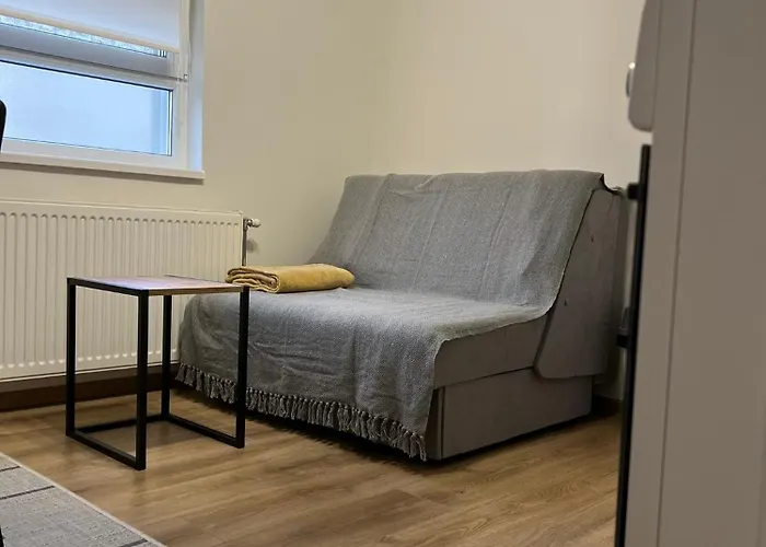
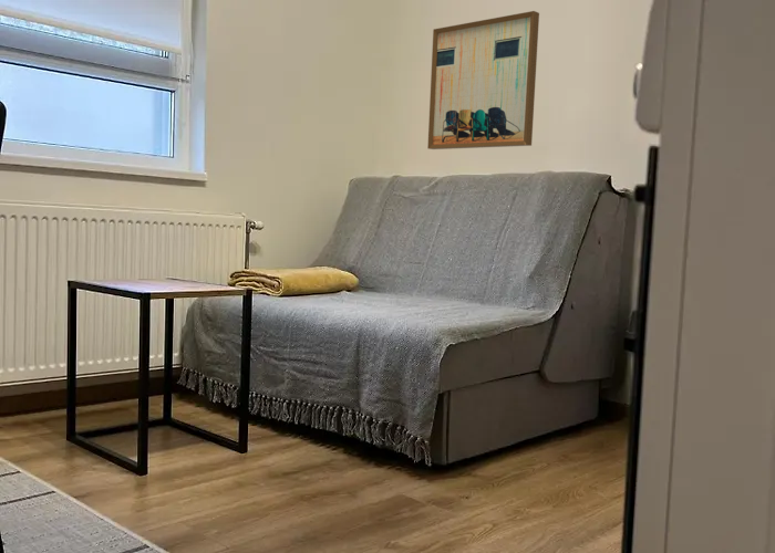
+ wall art (479, 84)
